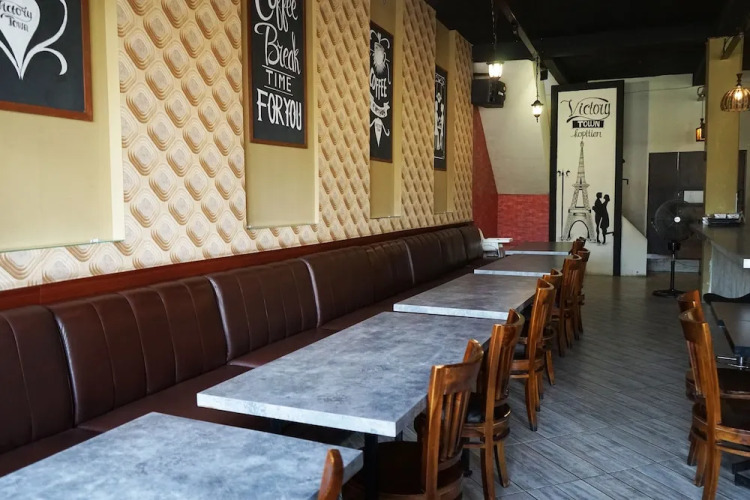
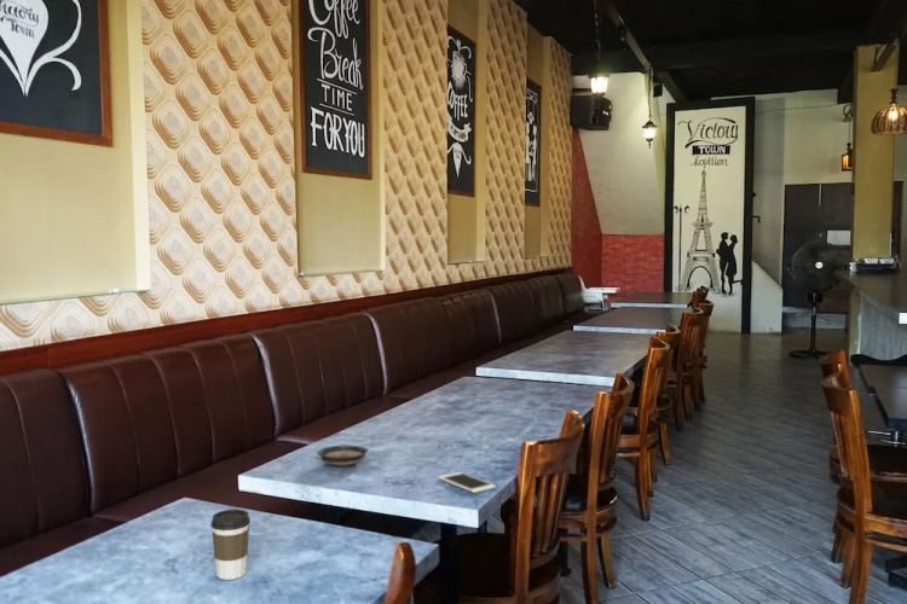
+ saucer (342, 457)
+ coffee cup (231, 544)
+ cell phone (466, 481)
